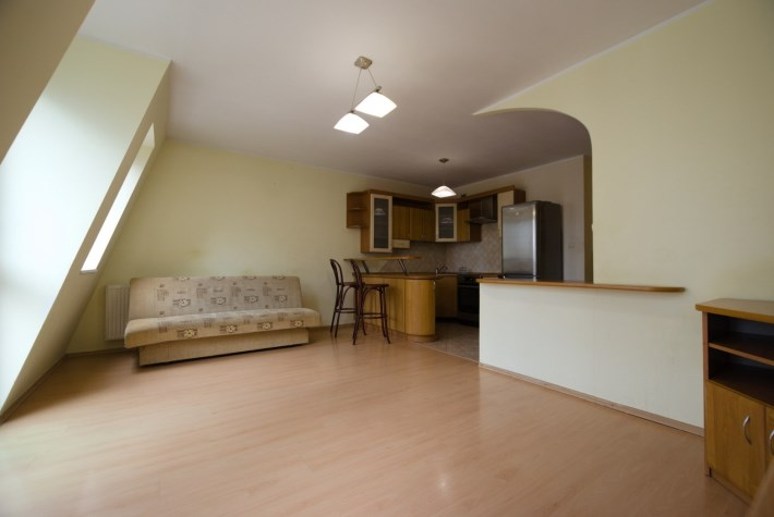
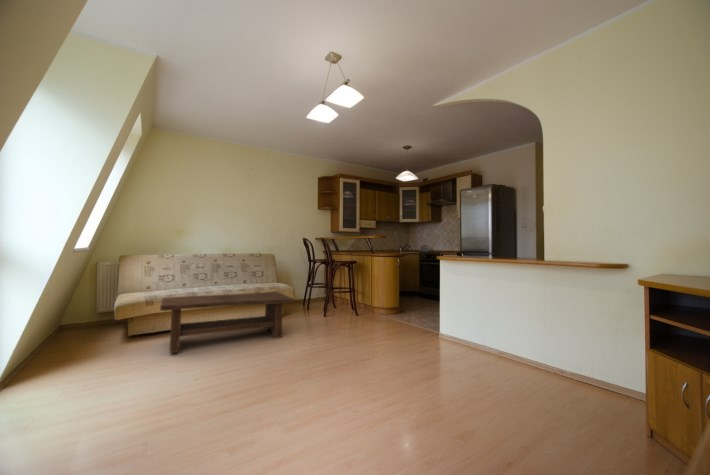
+ coffee table (228, 319)
